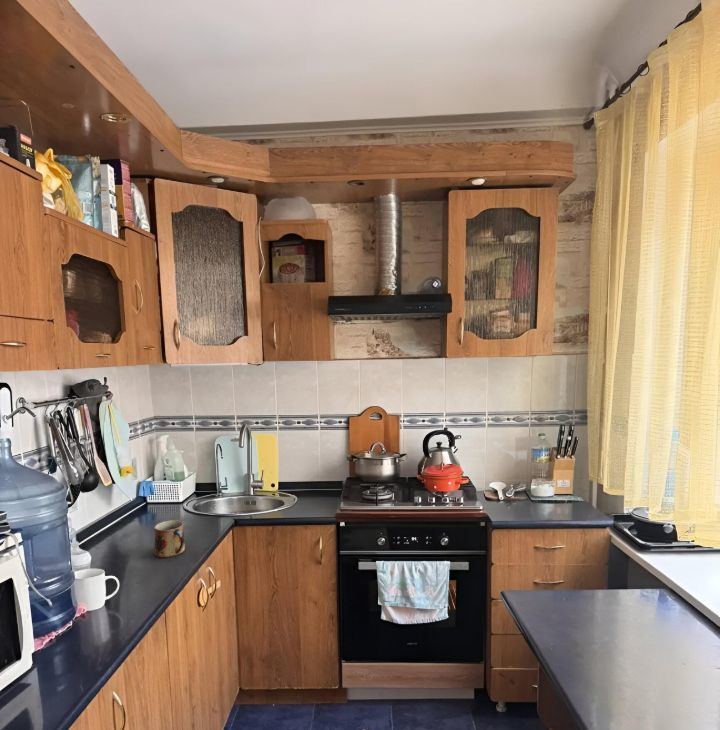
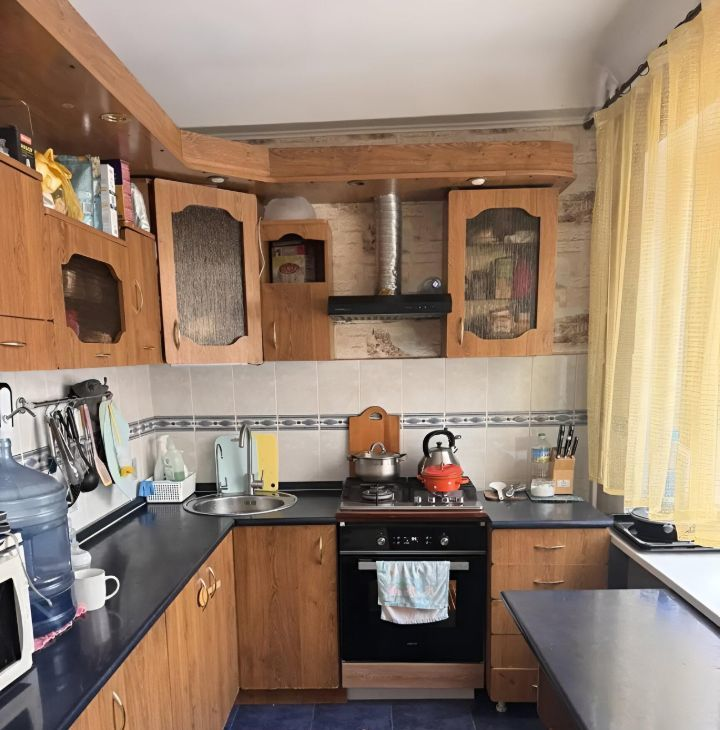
- mug (171, 538)
